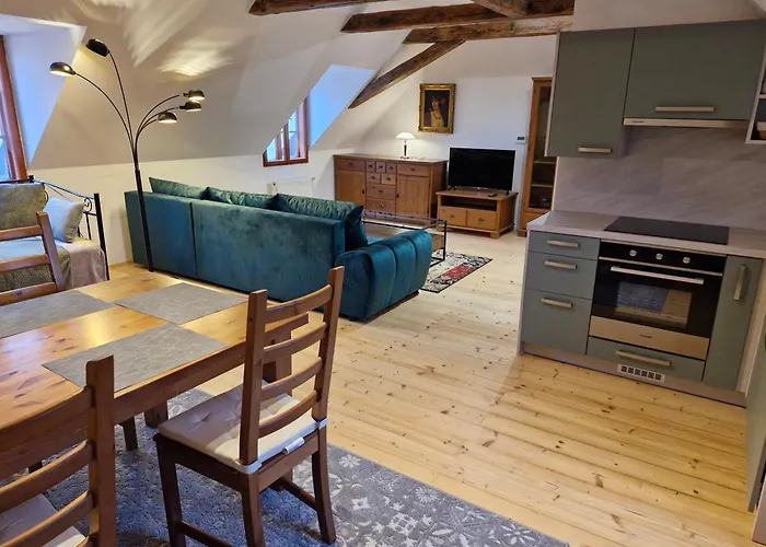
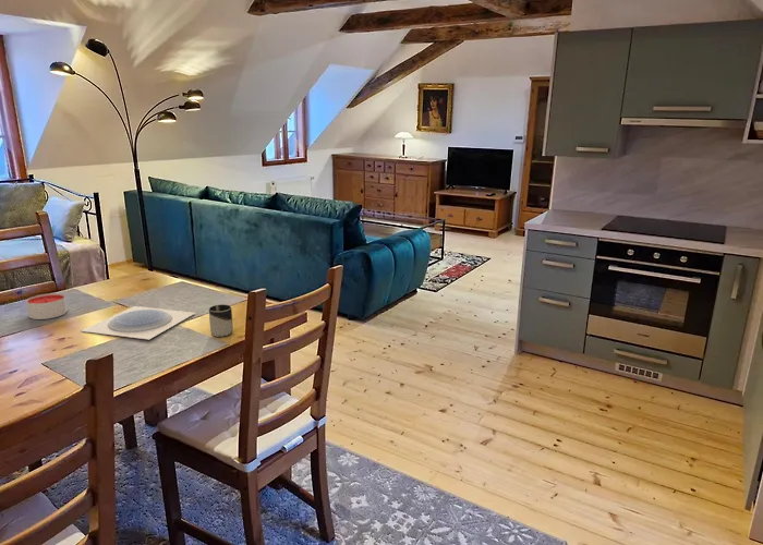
+ plate (141, 318)
+ cup (220, 318)
+ candle (47, 305)
